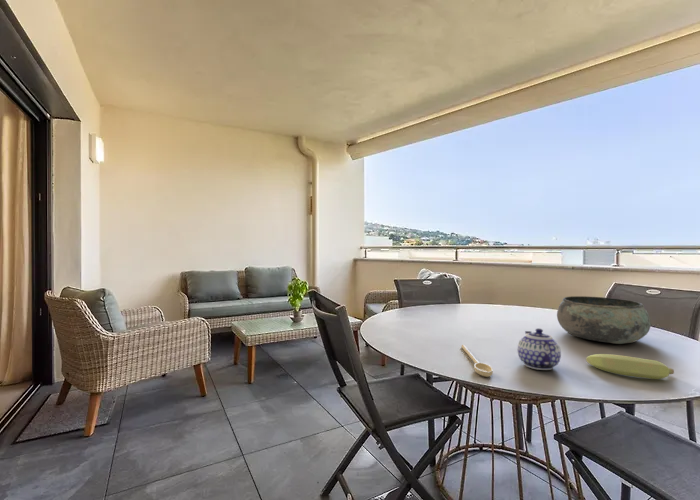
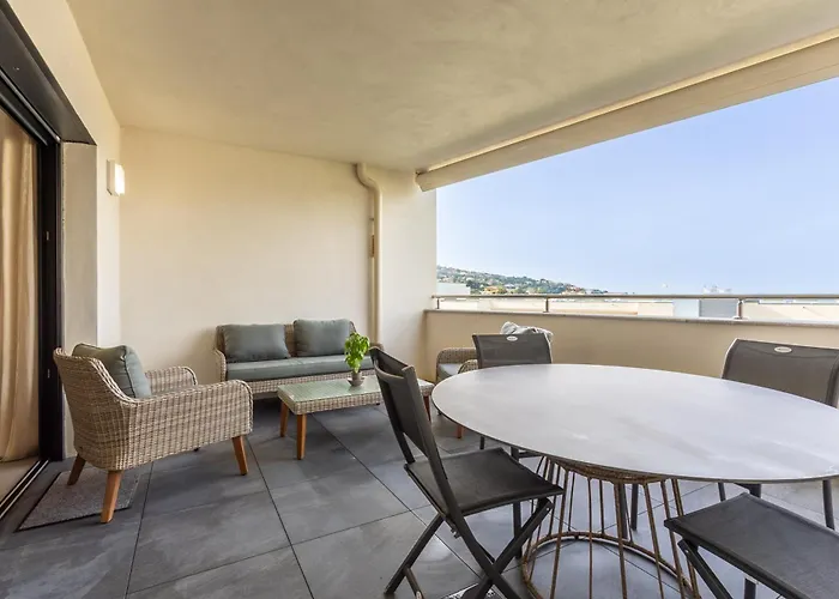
- teapot (538, 347)
- banana (632, 363)
- bowl (600, 319)
- spoon (473, 358)
